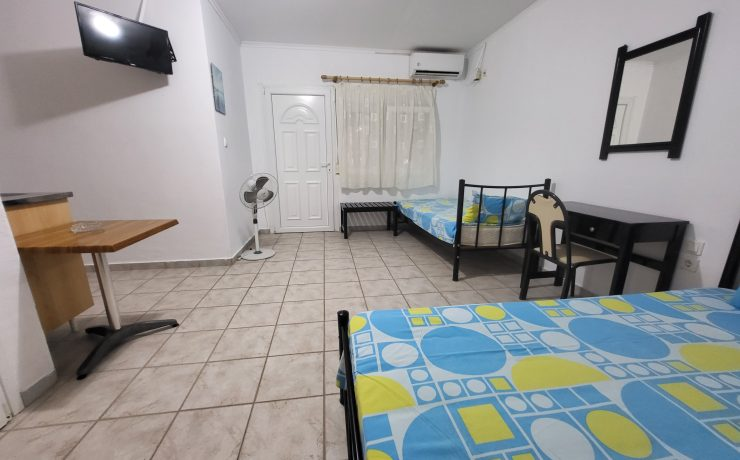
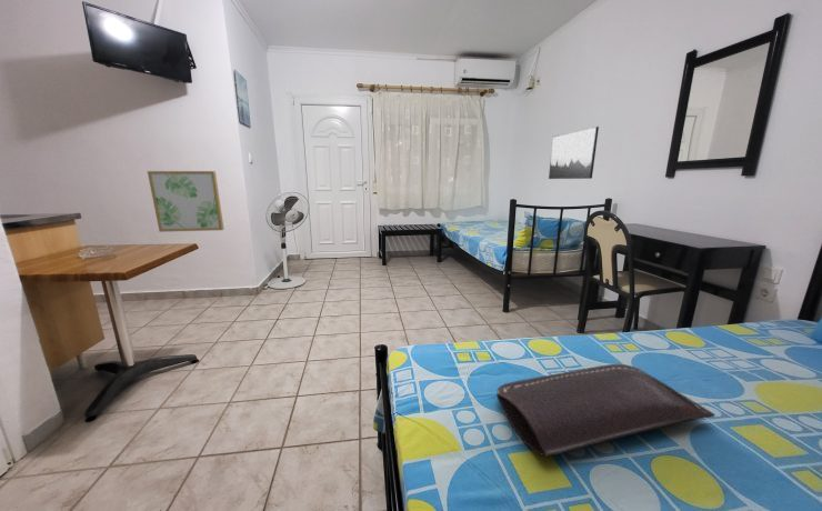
+ wall art (187, 201)
+ glasses case (594, 400)
+ wall art (570, 156)
